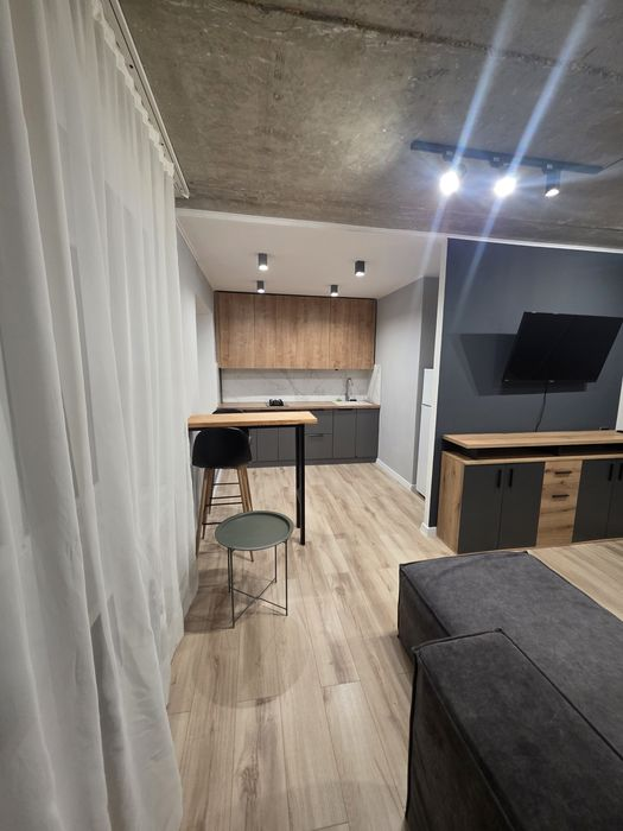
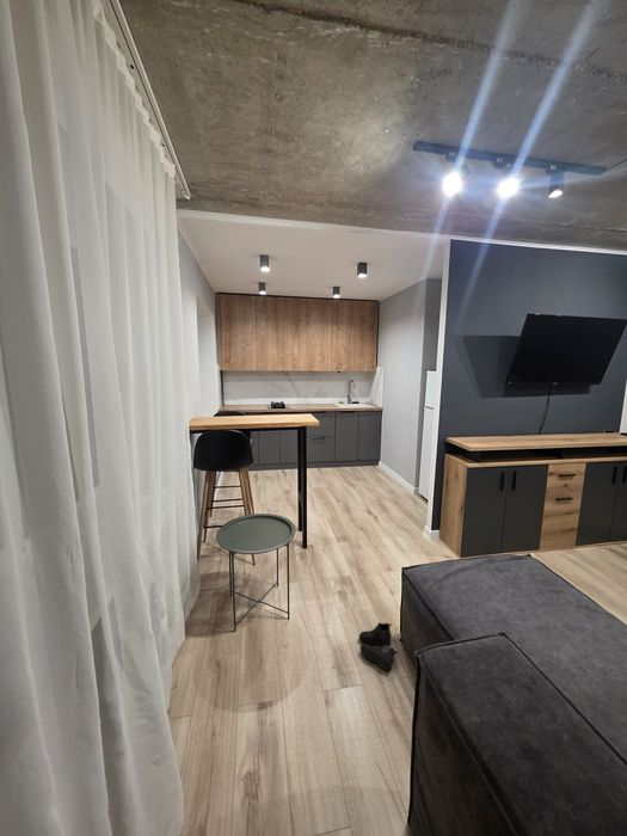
+ boots (379, 644)
